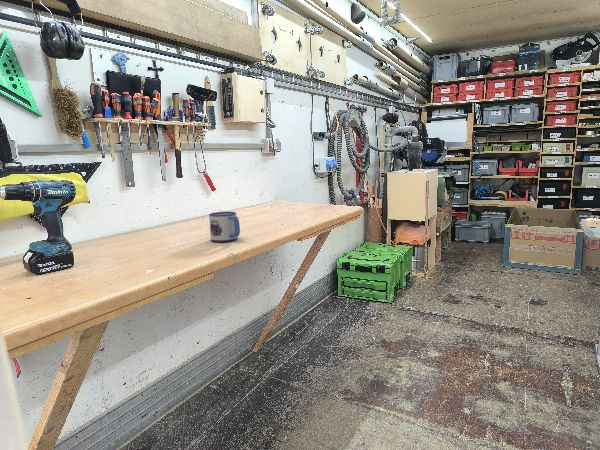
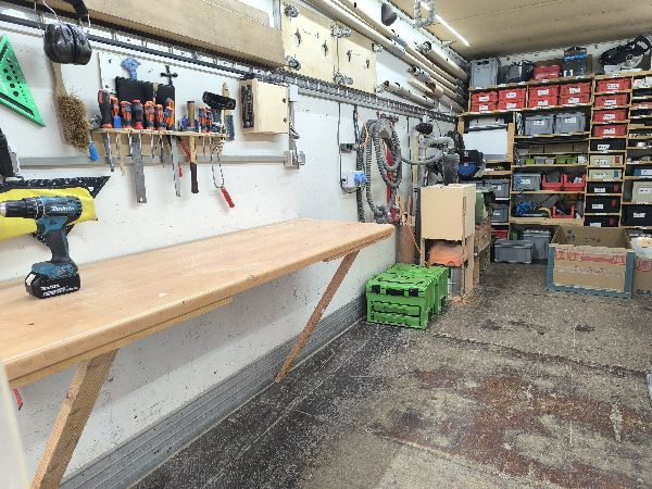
- mug (226, 226)
